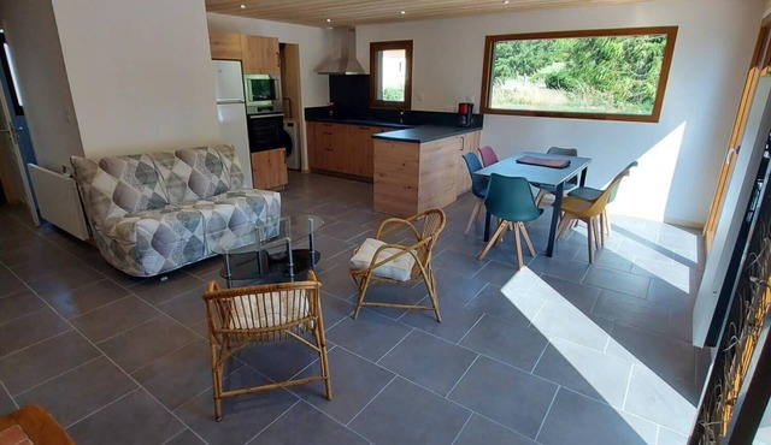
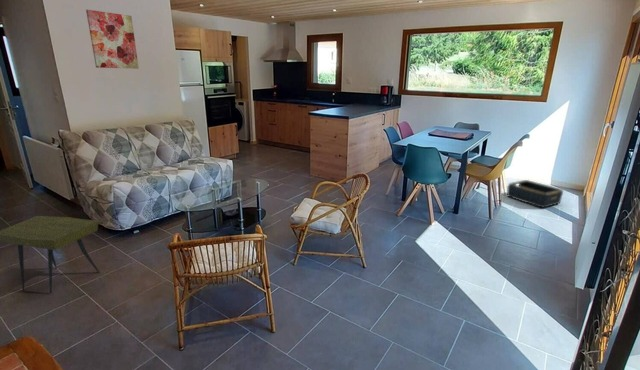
+ basket (533, 193)
+ side table (52, 252)
+ wall art (114, 41)
